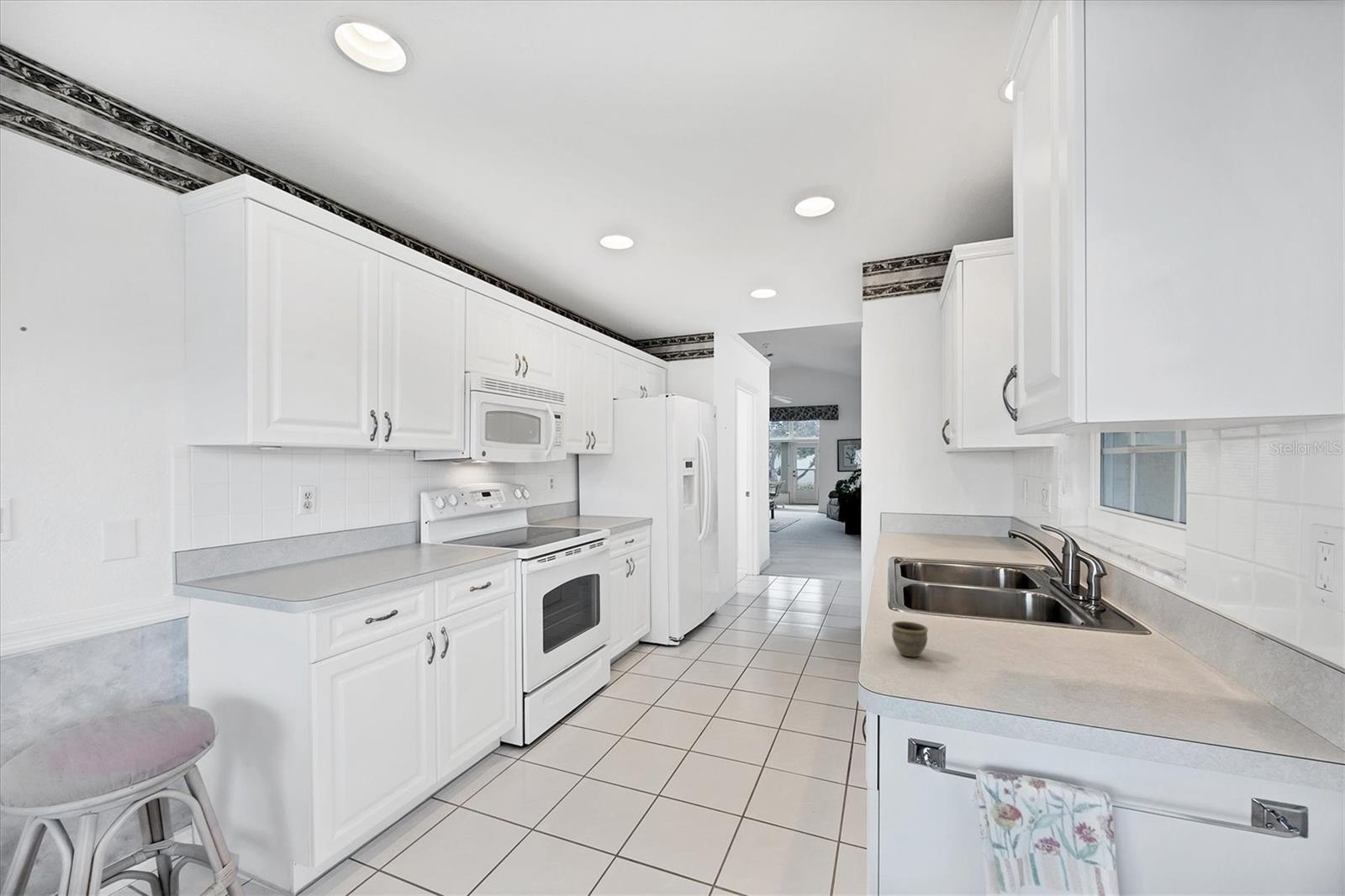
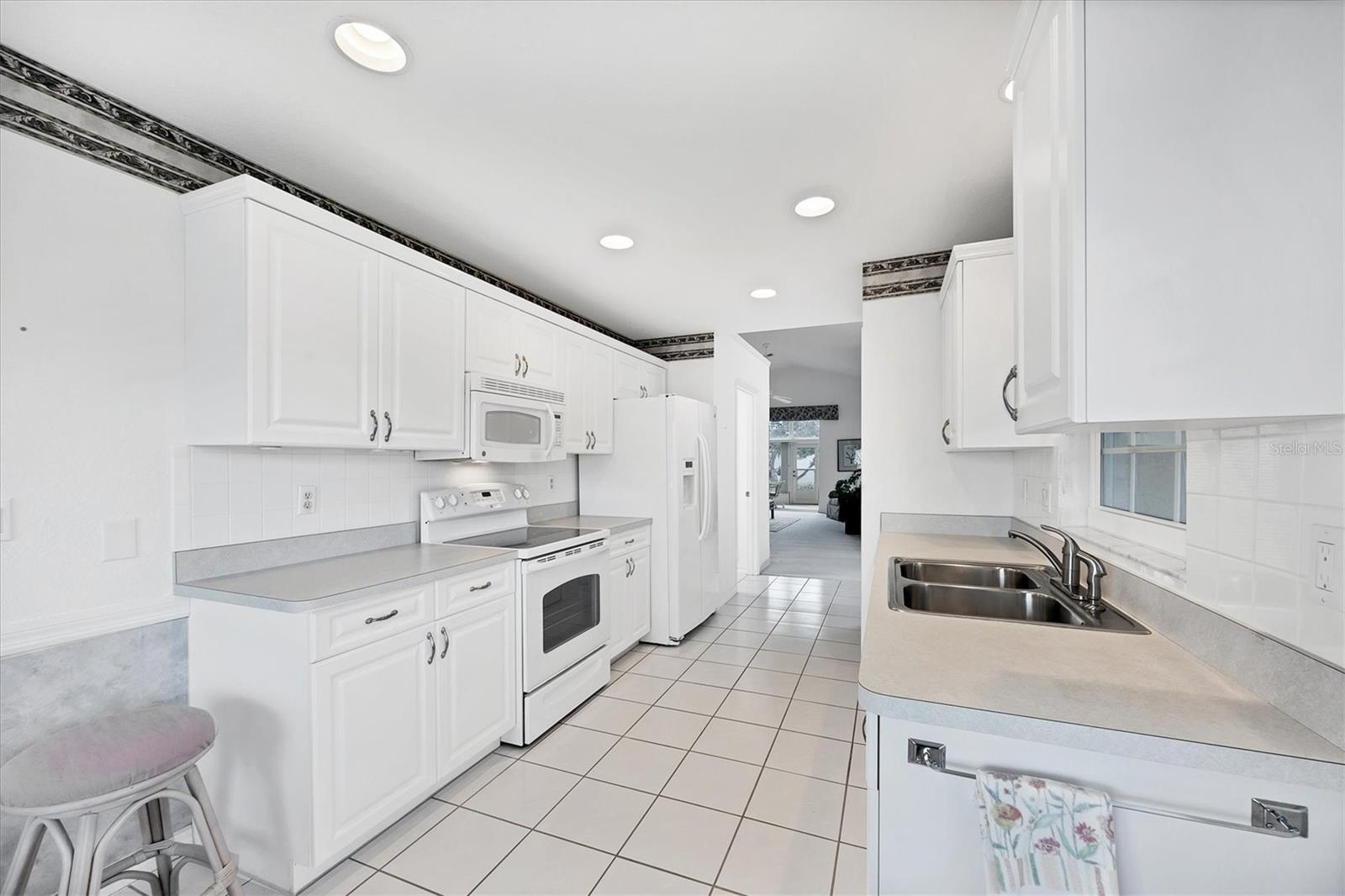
- cup (908, 638)
